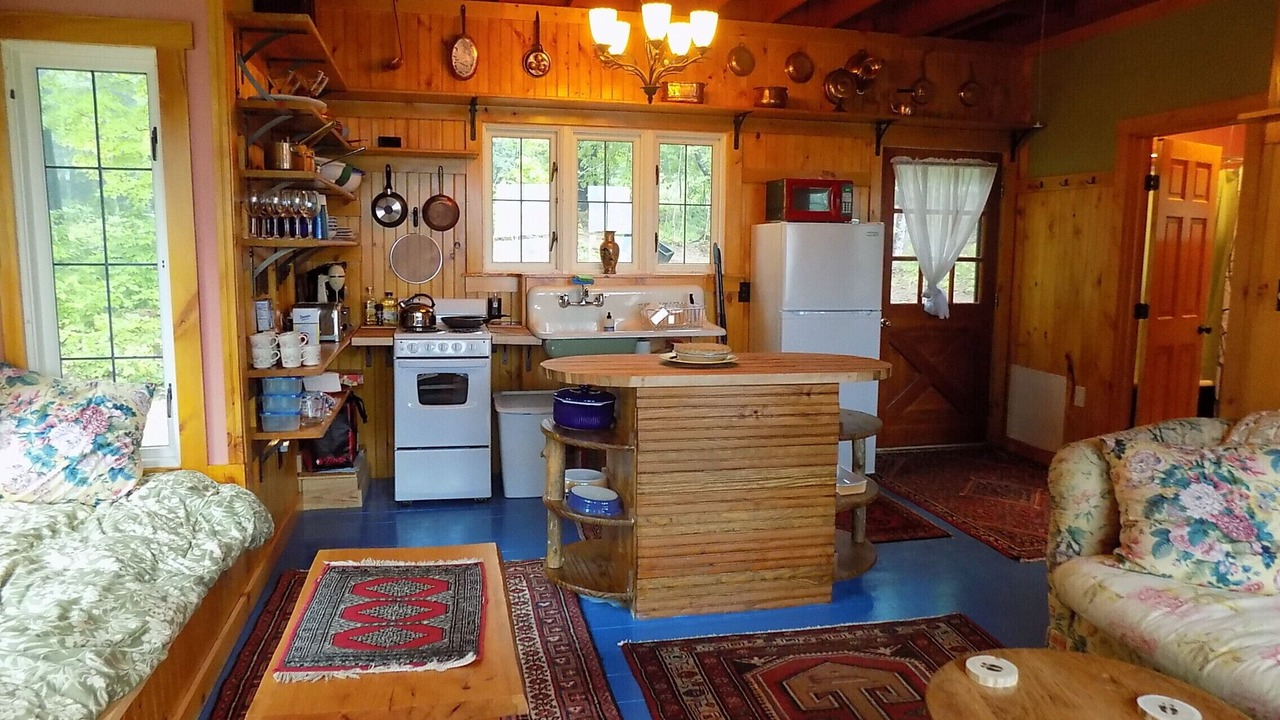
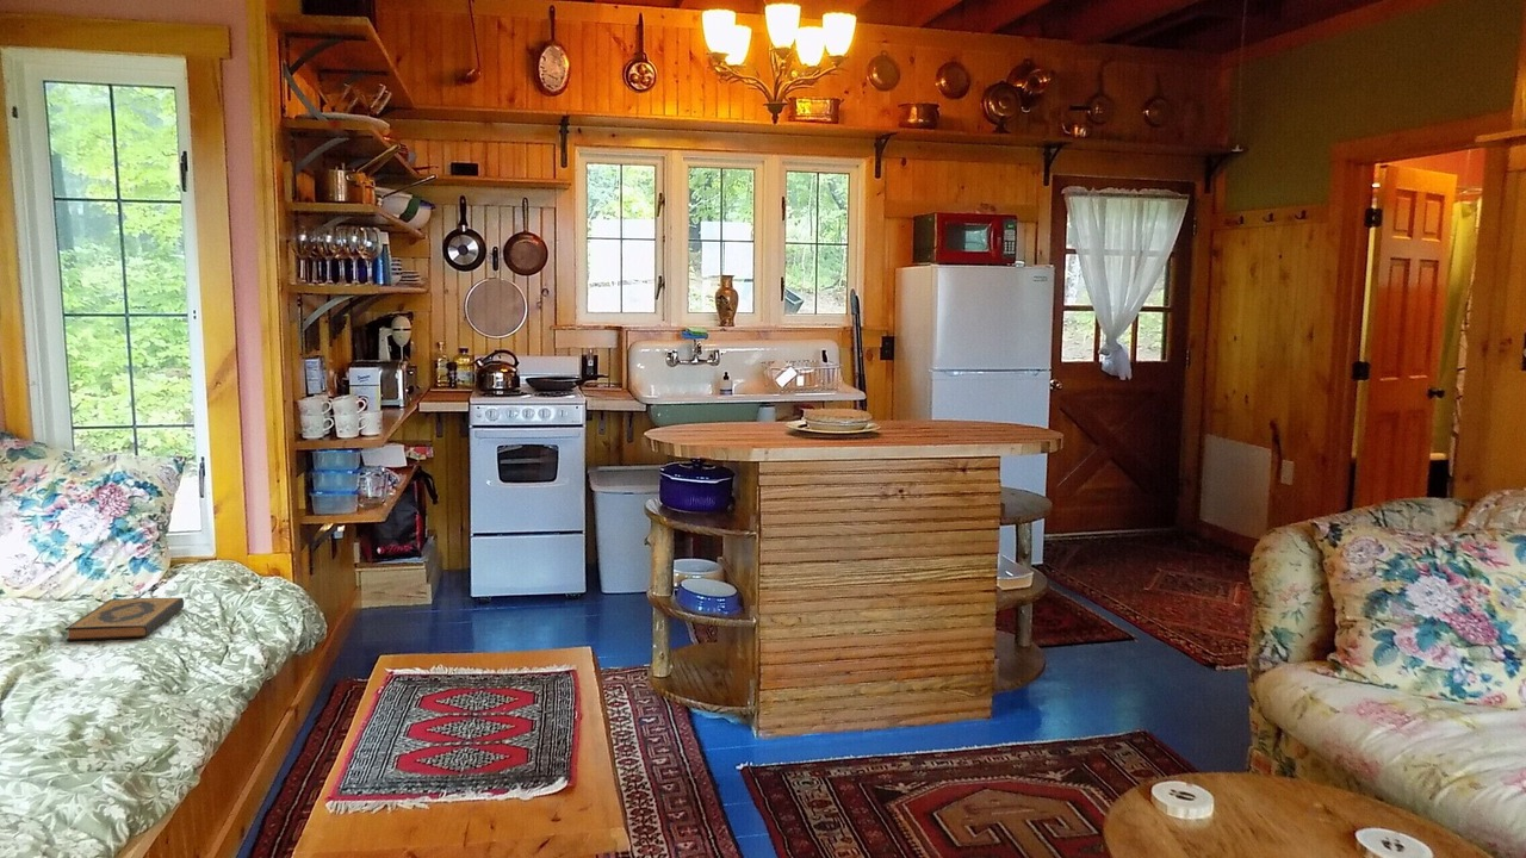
+ hardback book (128, 617)
